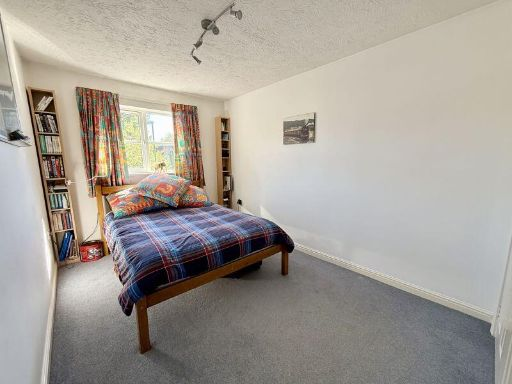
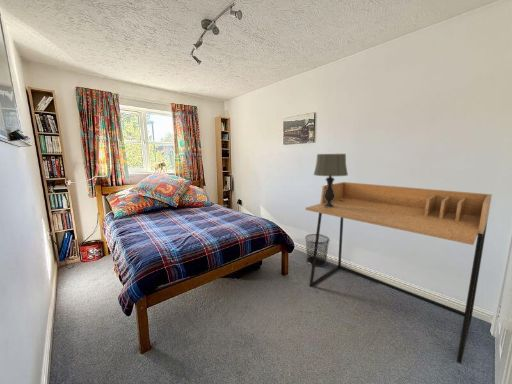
+ desk (389, 227)
+ trash can (317, 250)
+ table lamp (330, 180)
